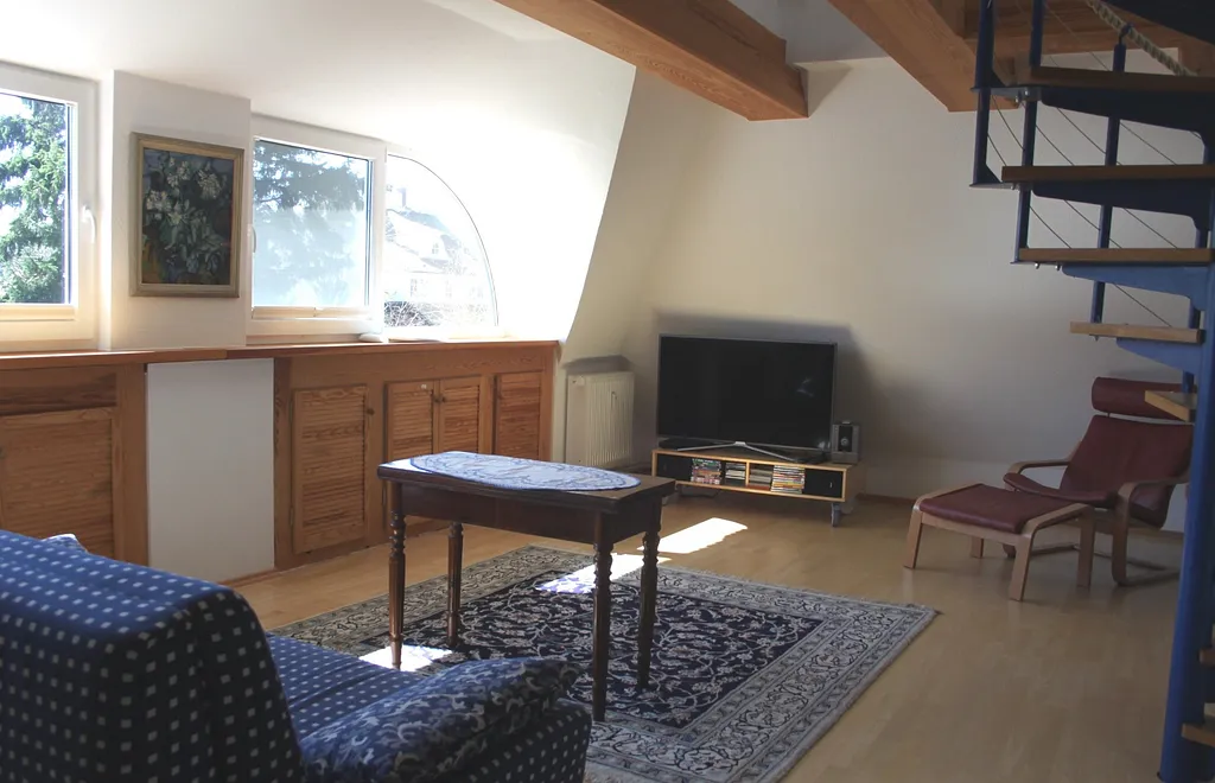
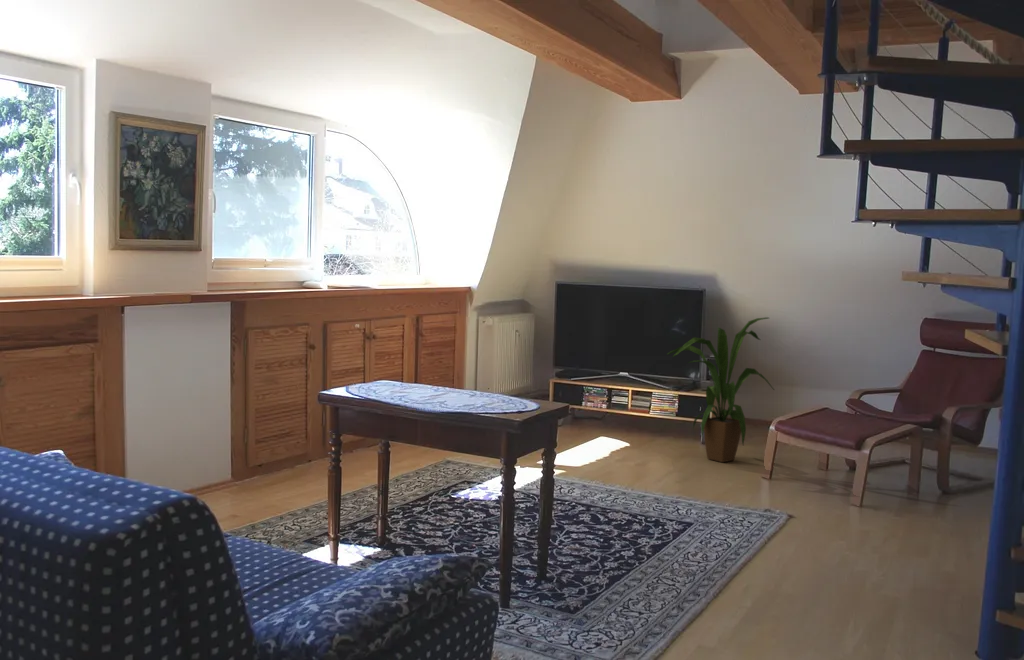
+ house plant (715, 386)
